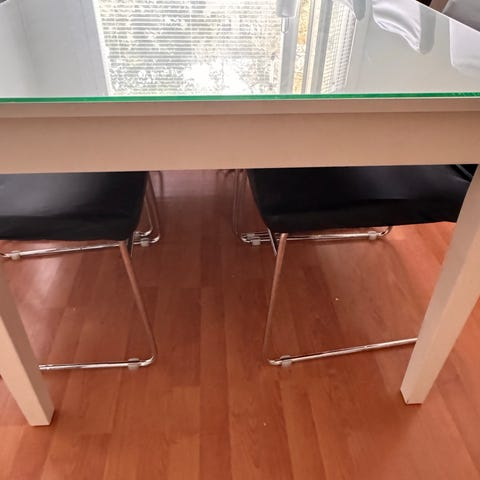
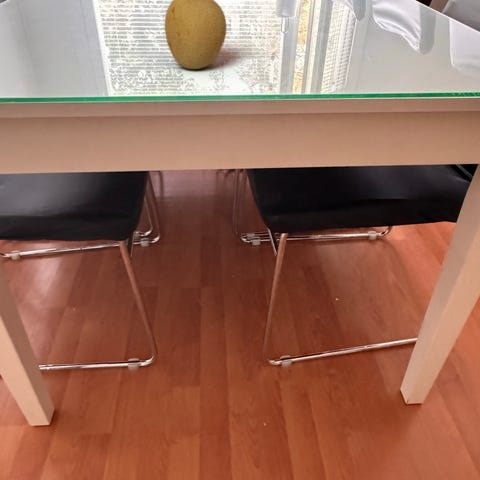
+ fruit (196, 31)
